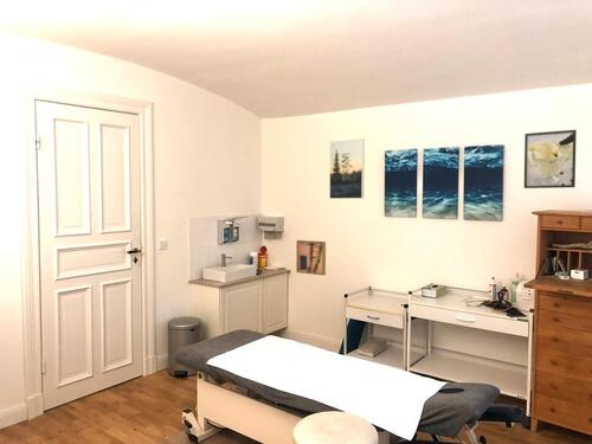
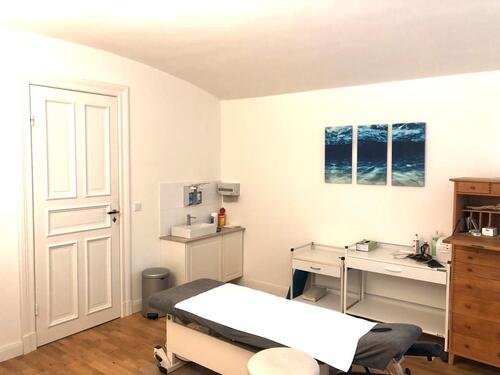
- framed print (549, 160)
- wall art (310, 257)
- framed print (346, 169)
